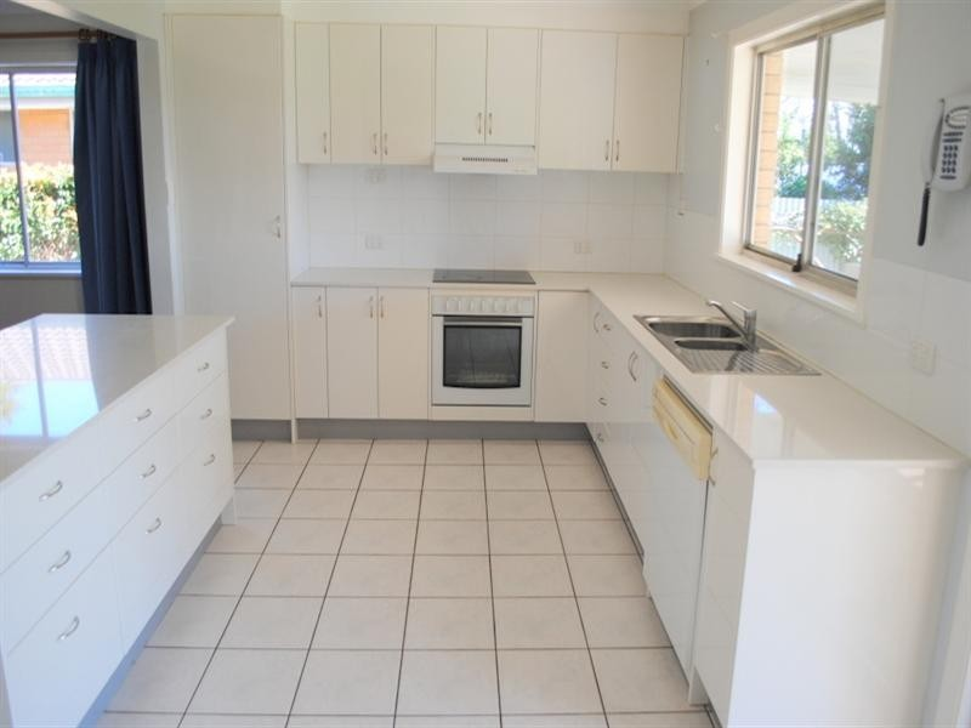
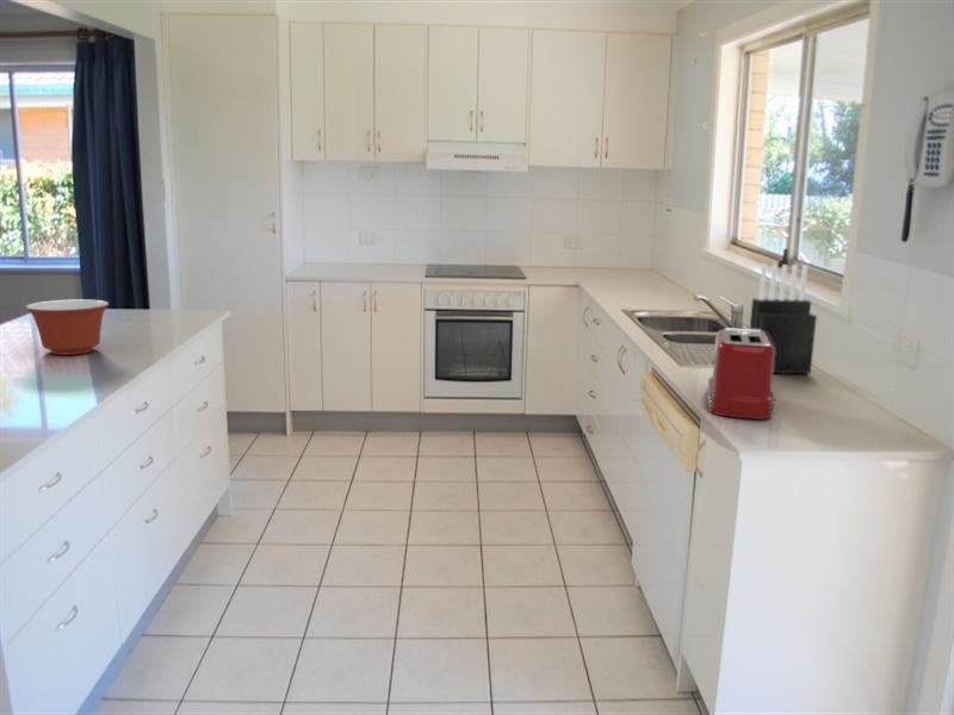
+ mixing bowl (69, 328)
+ toaster (742, 369)
+ knife block (783, 318)
